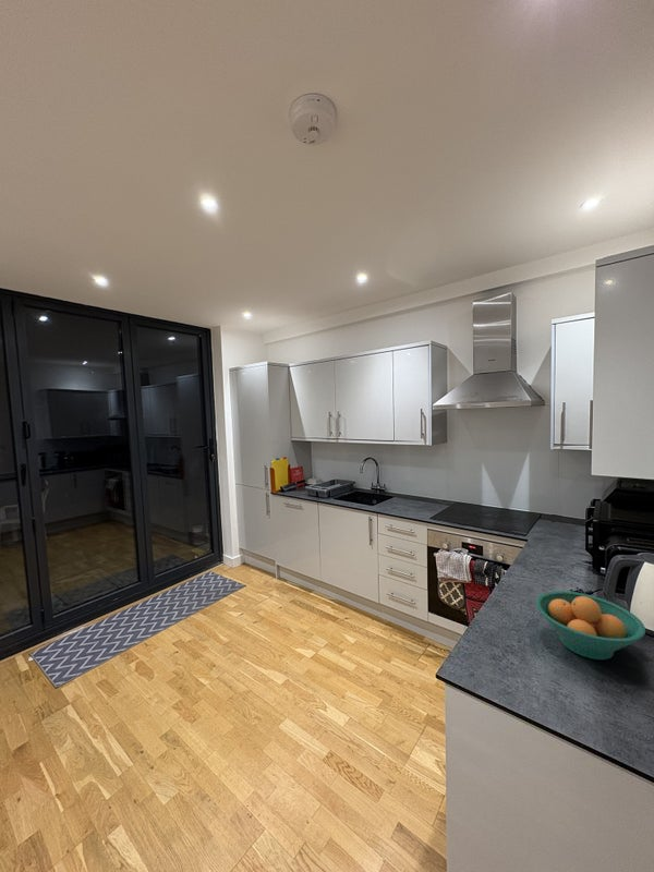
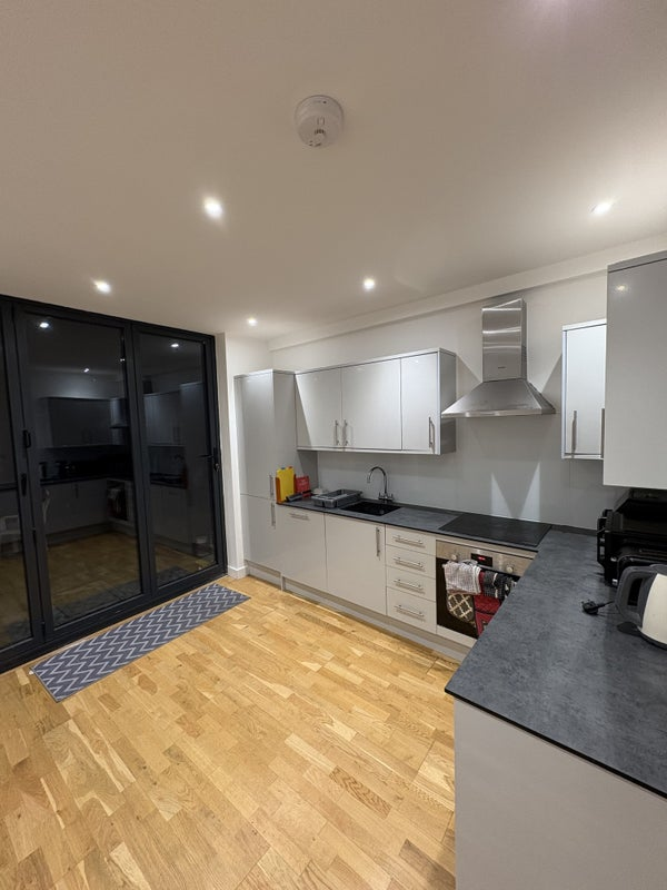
- fruit bowl (585, 621)
